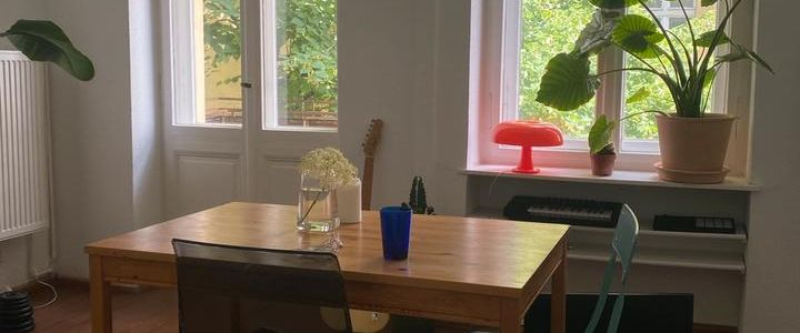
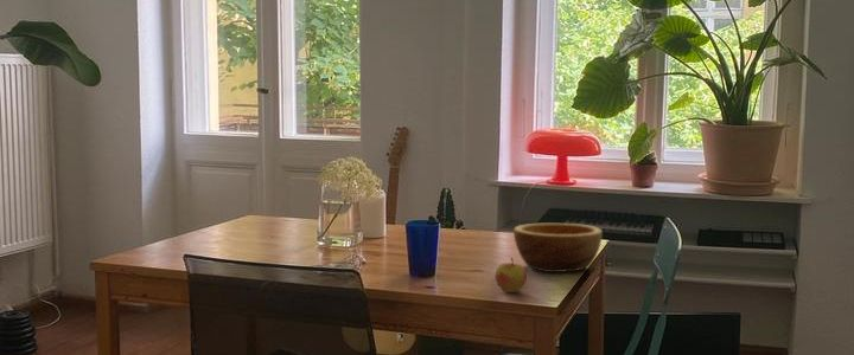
+ apple (510, 273)
+ bowl (556, 247)
